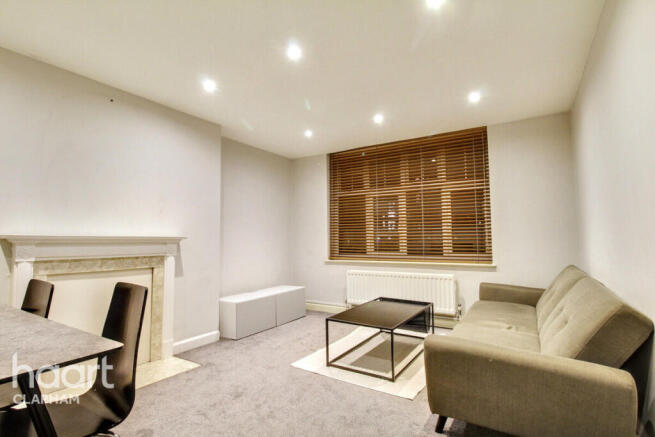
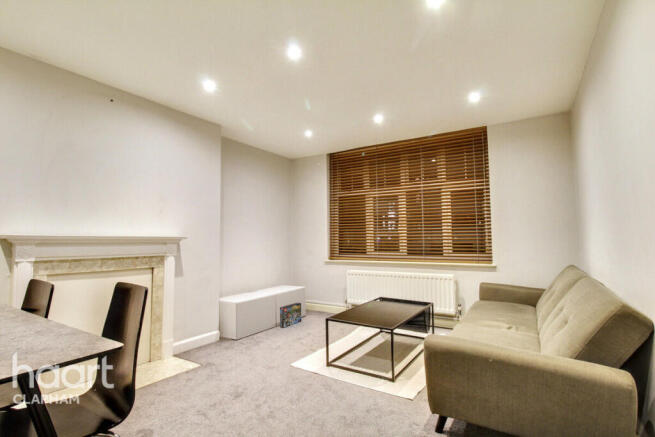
+ box (290, 314)
